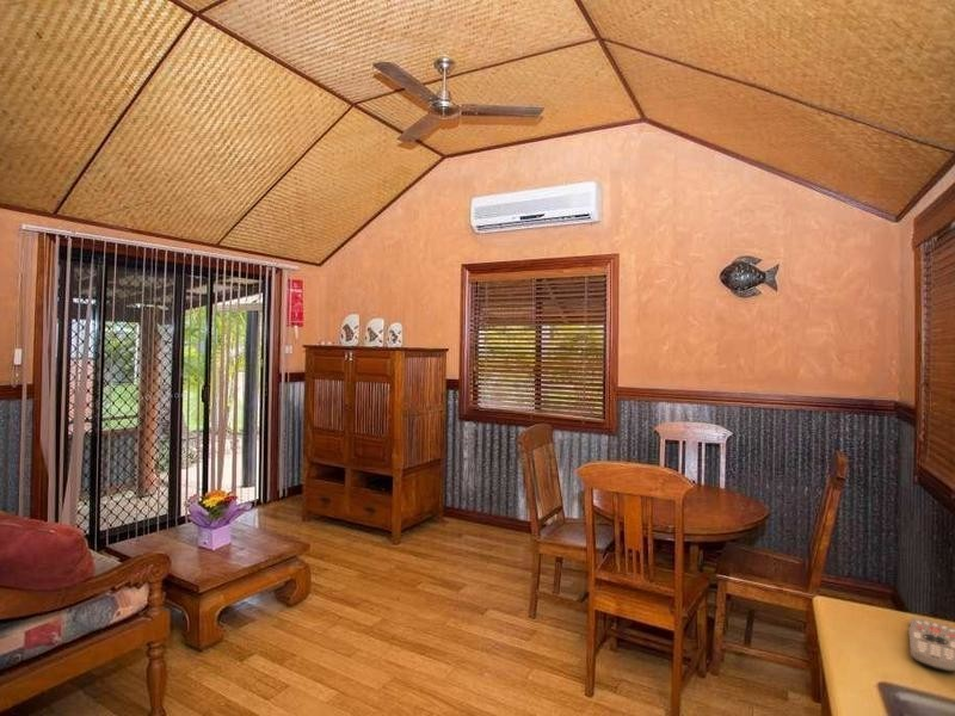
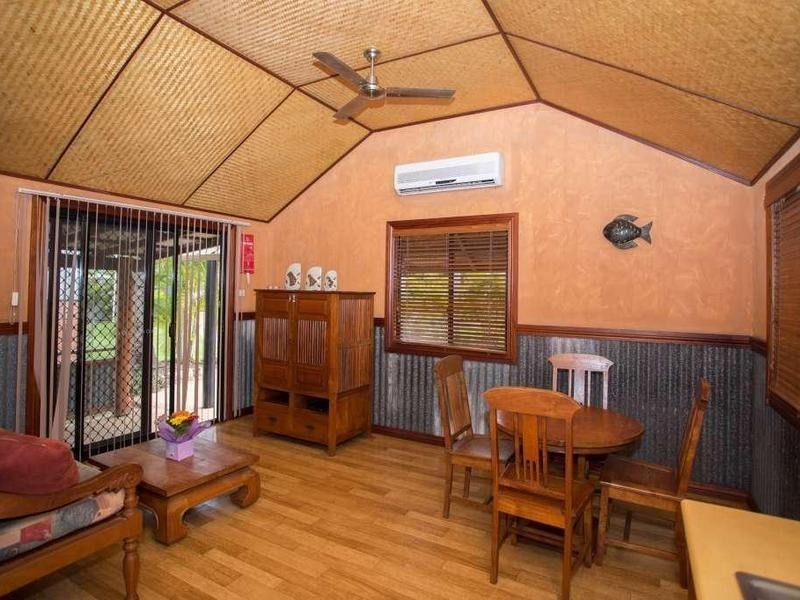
- remote control (935, 644)
